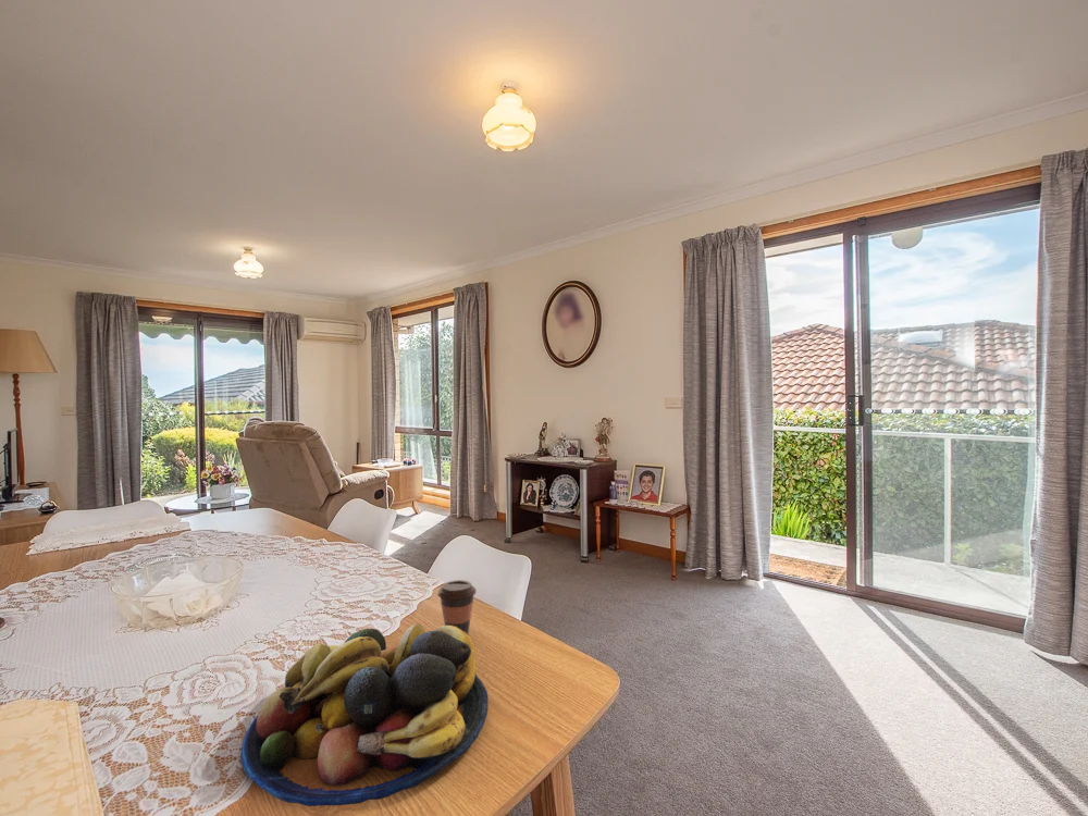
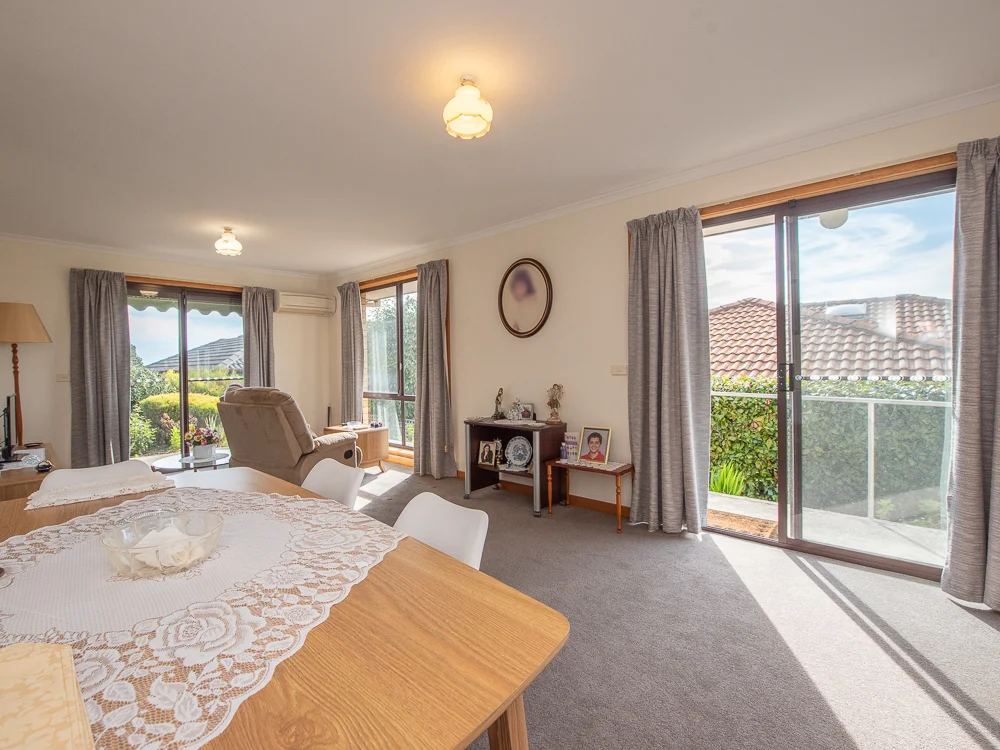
- fruit bowl (370, 676)
- coffee cup (457, 609)
